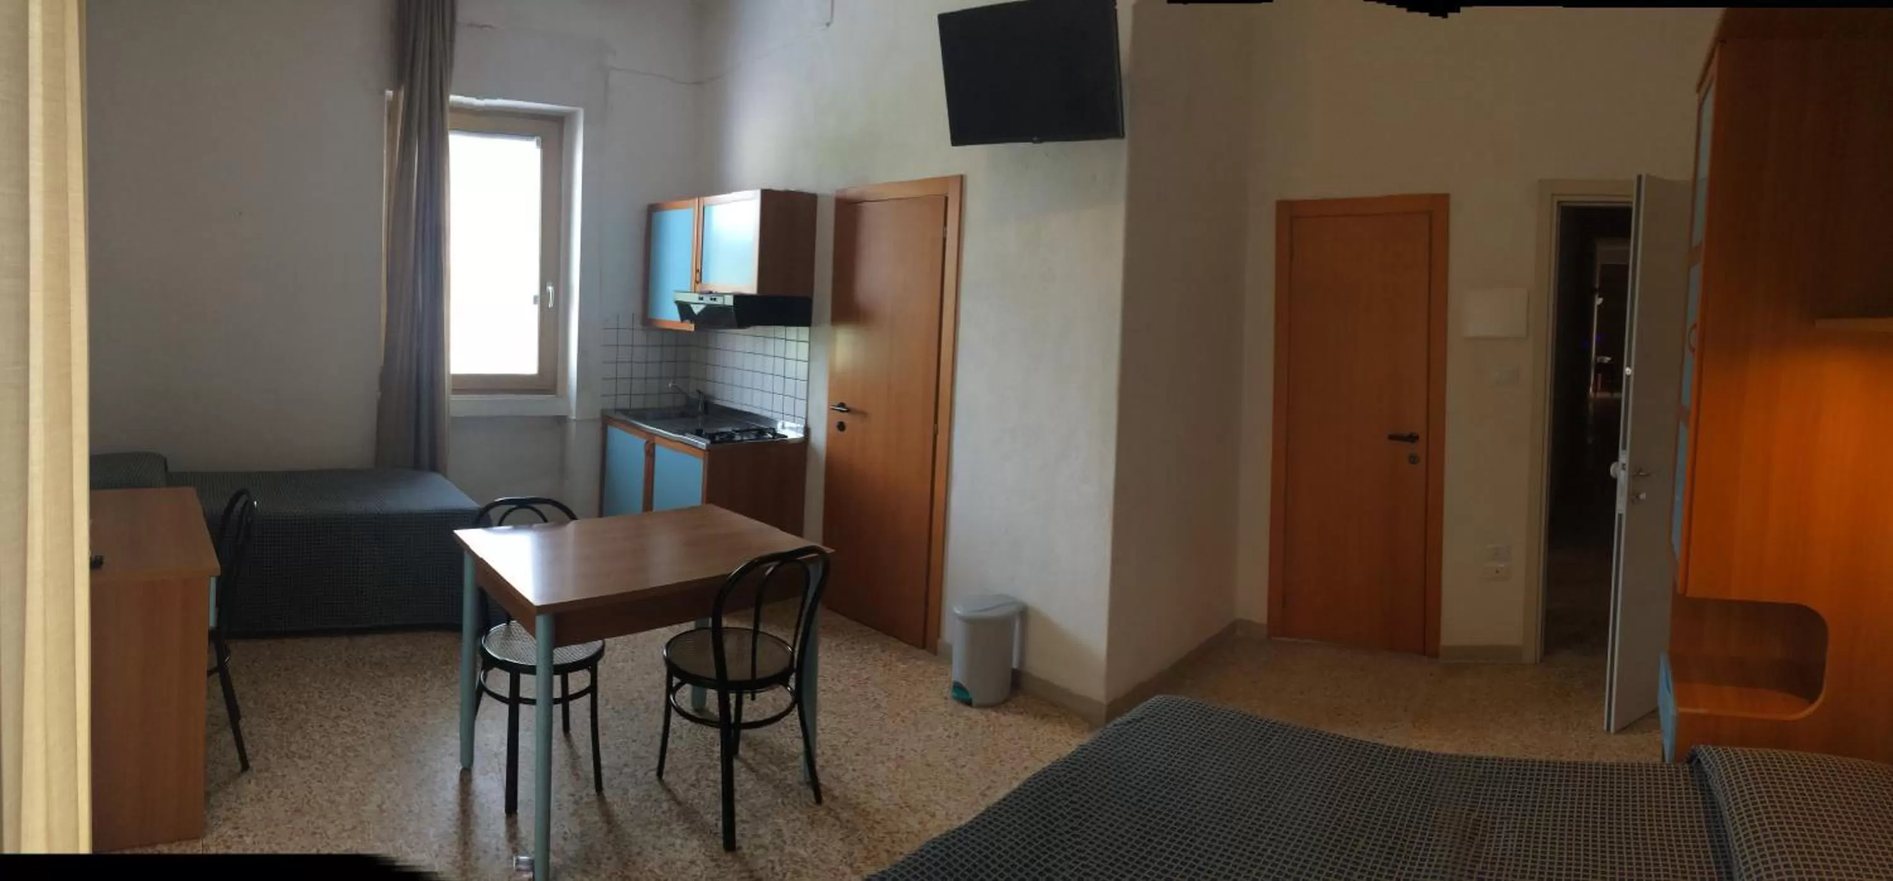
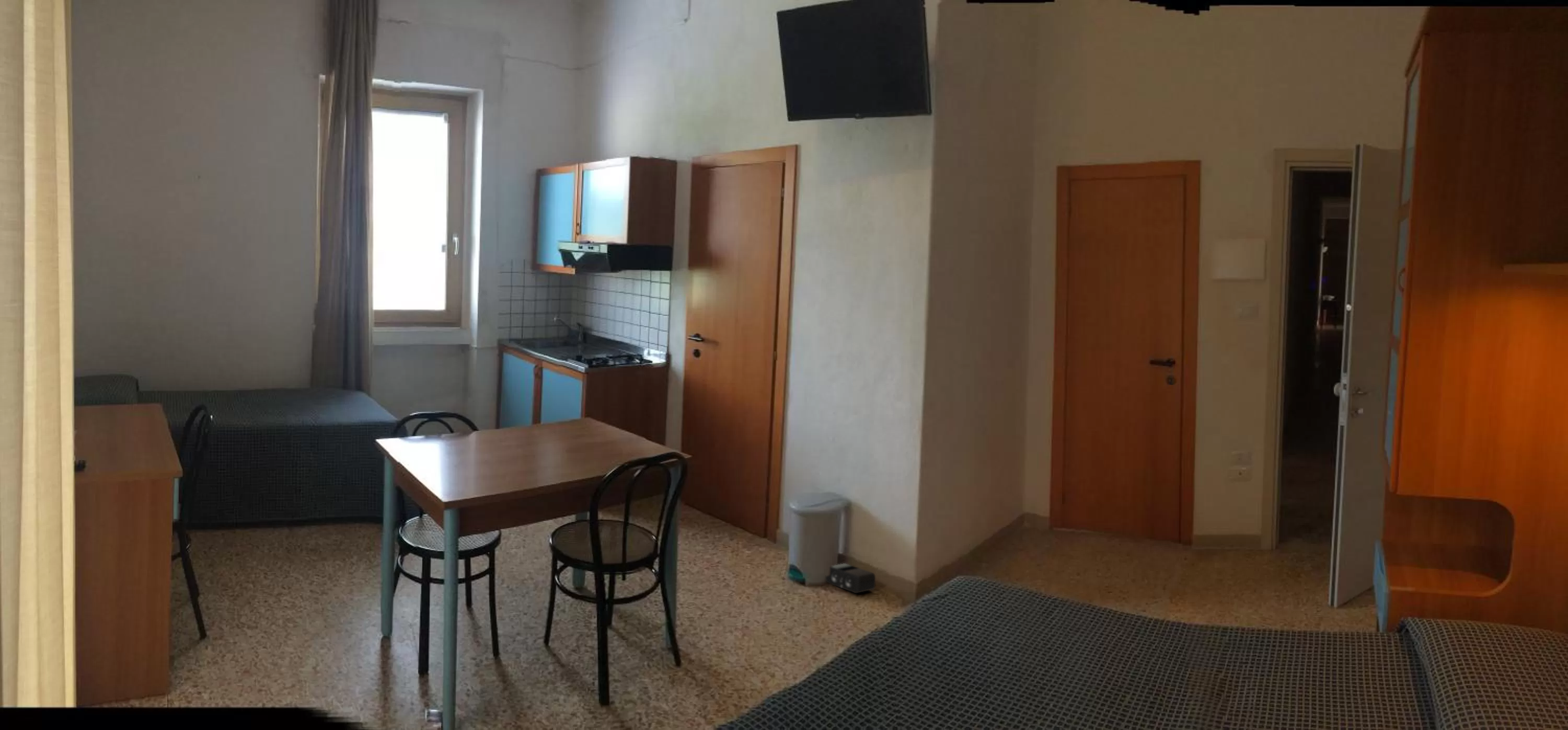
+ speaker (850, 578)
